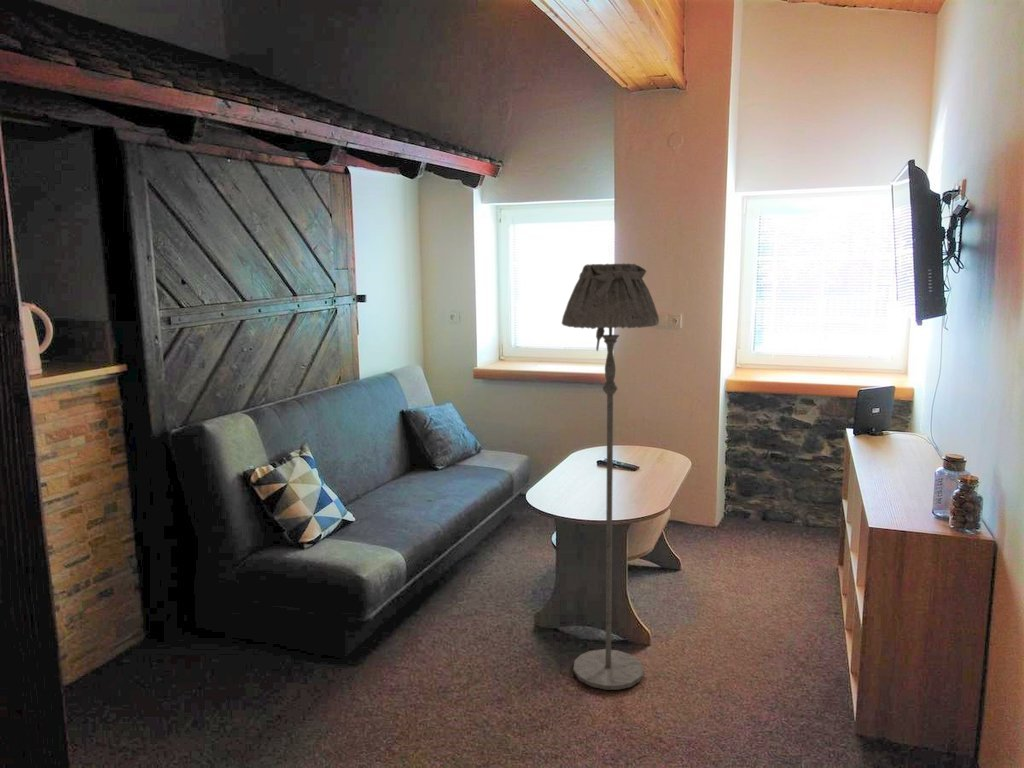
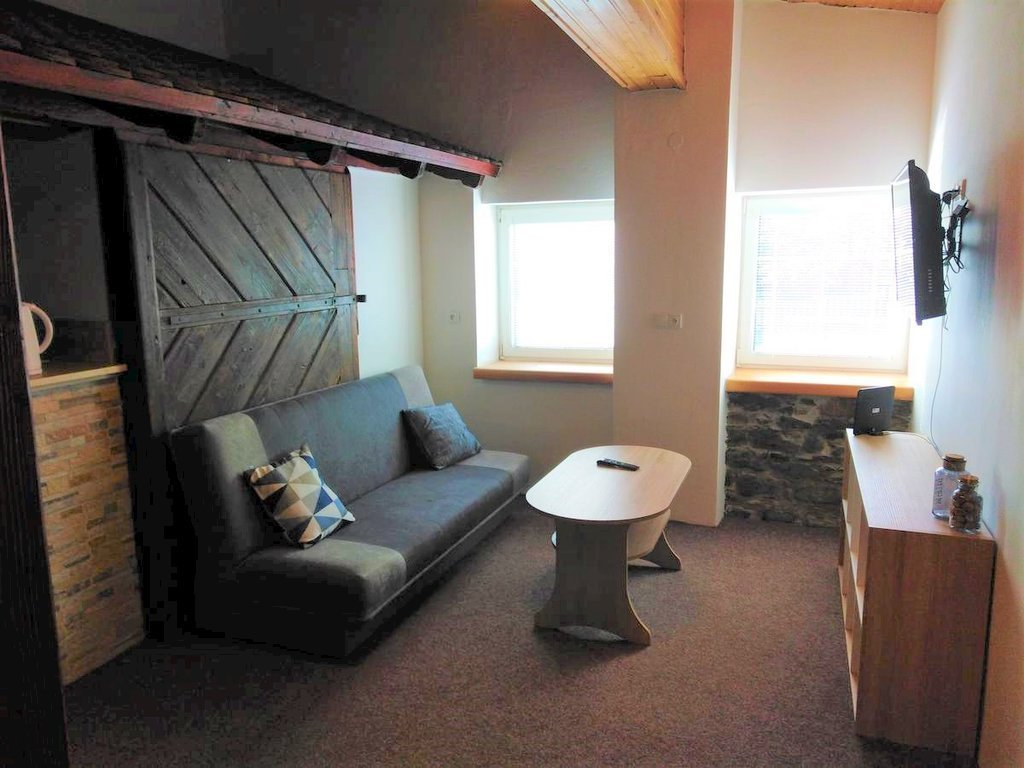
- floor lamp (608, 475)
